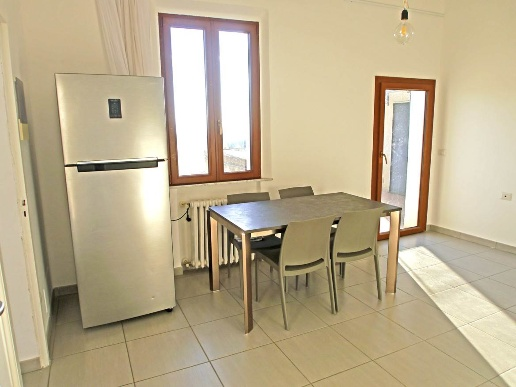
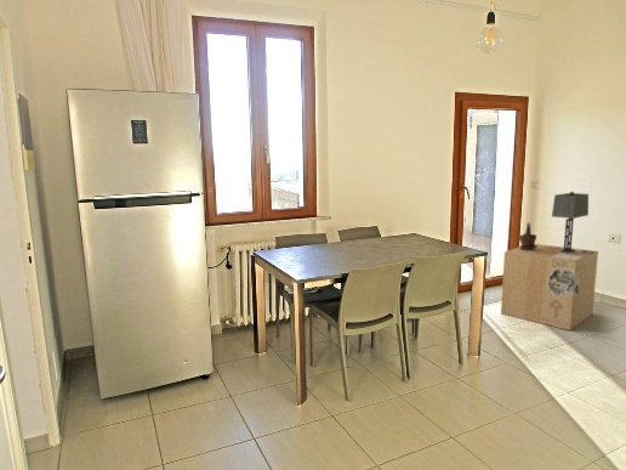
+ table lamp (569, 221)
+ potted plant (528, 236)
+ cardboard box (548, 283)
